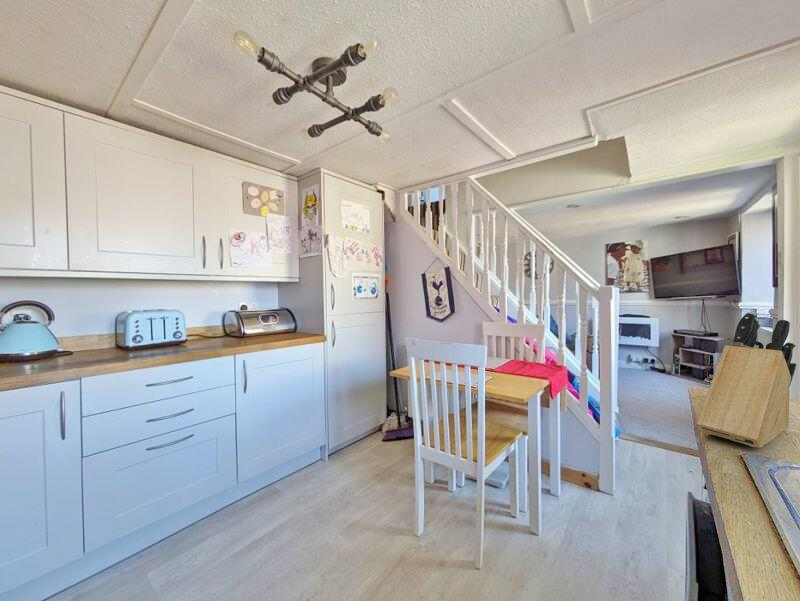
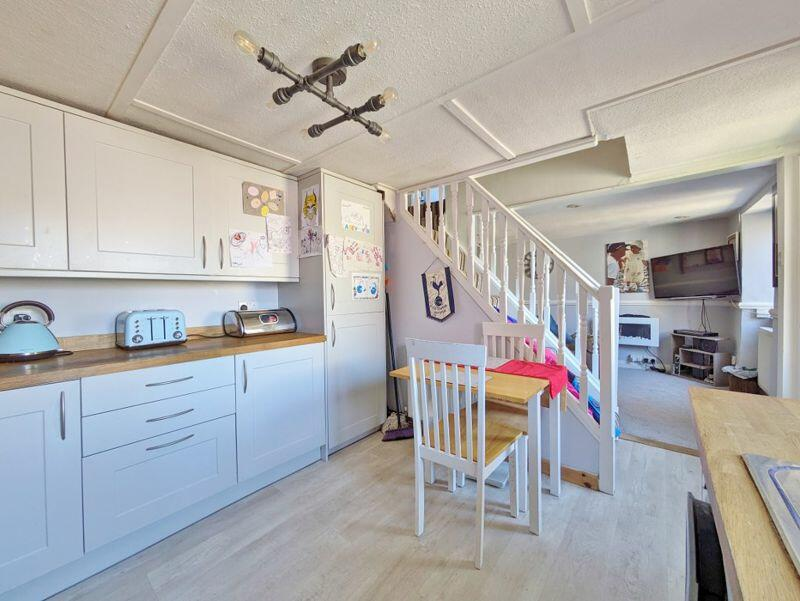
- knife block (749, 371)
